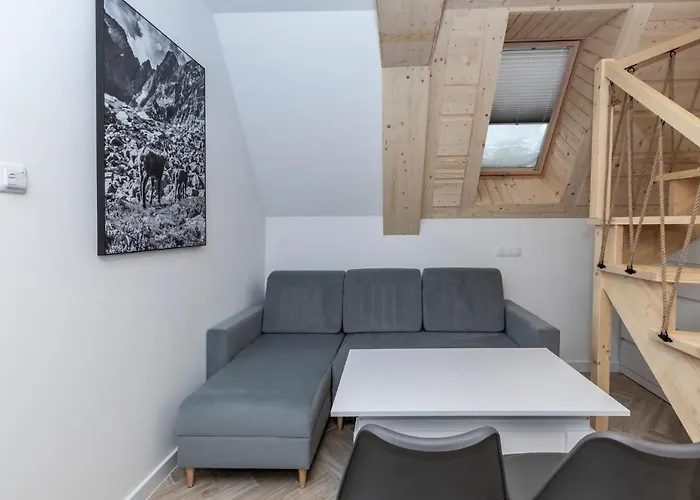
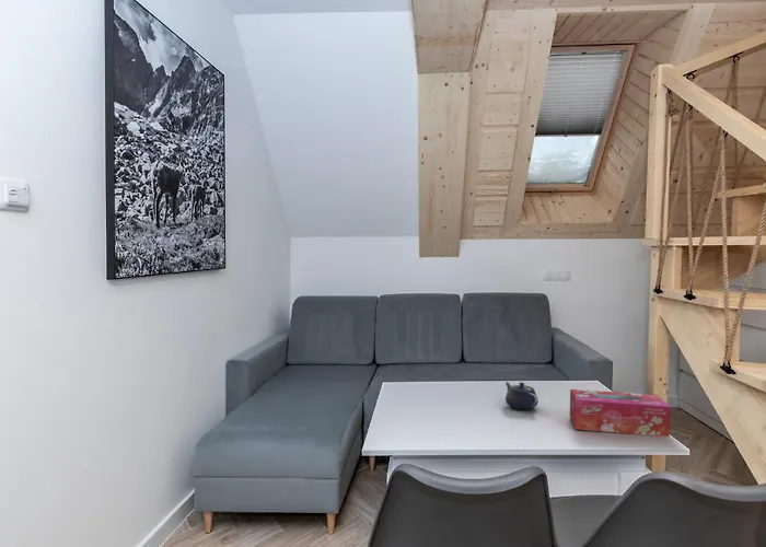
+ tissue box (616, 411)
+ teapot (520, 394)
